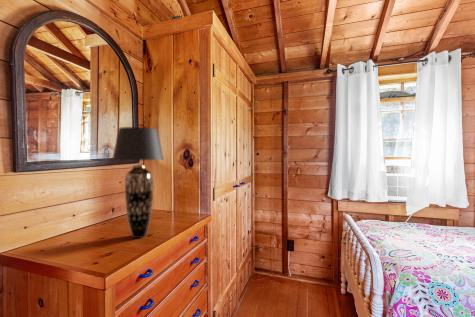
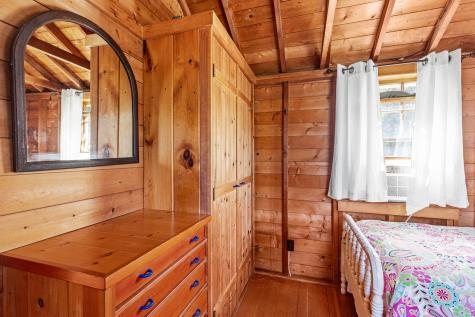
- table lamp (139, 182)
